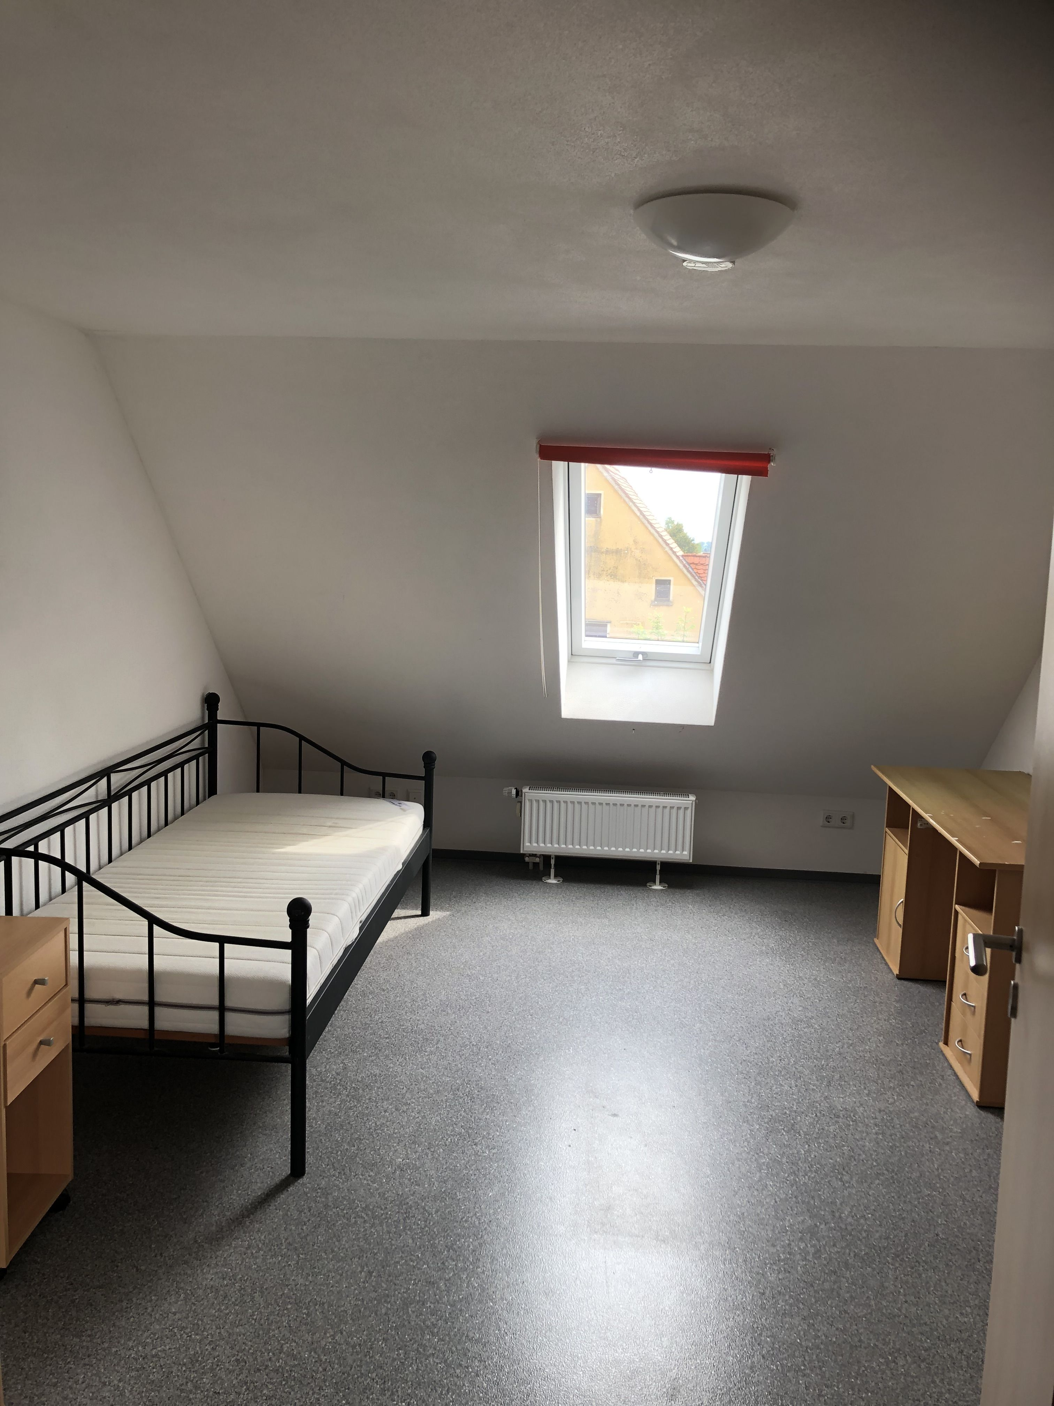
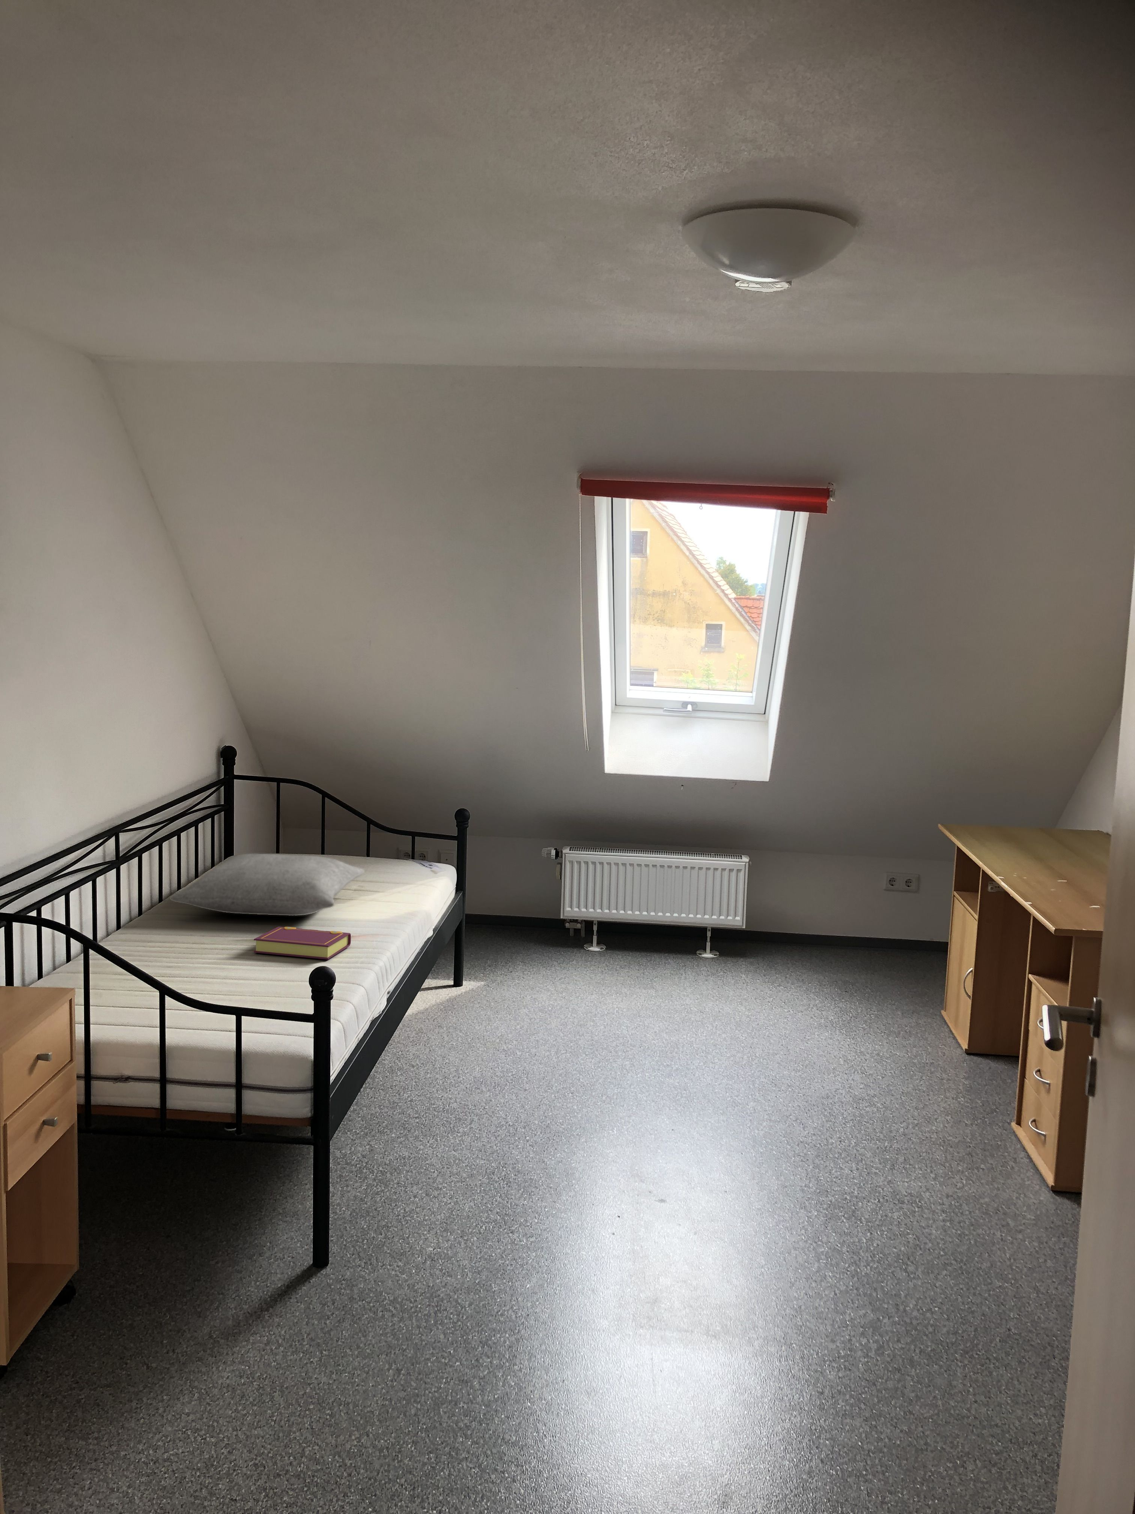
+ book (302, 942)
+ pillow (274, 883)
